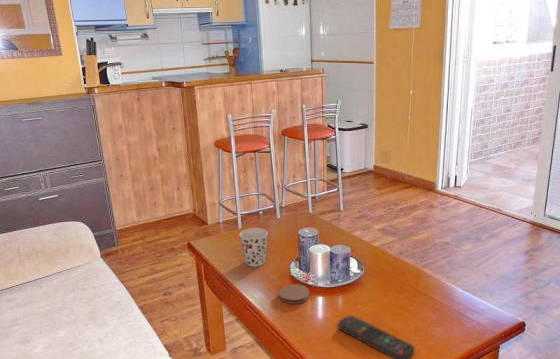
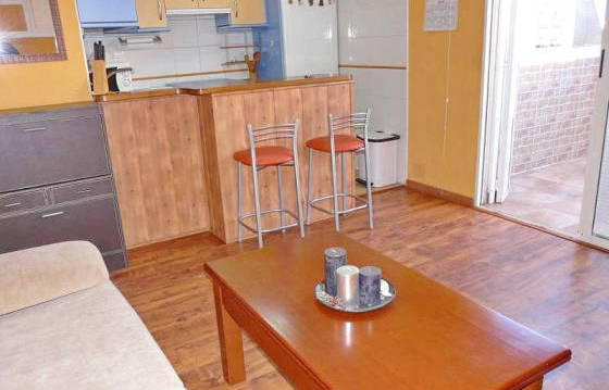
- cup (254, 247)
- coaster (294, 293)
- remote control (374, 336)
